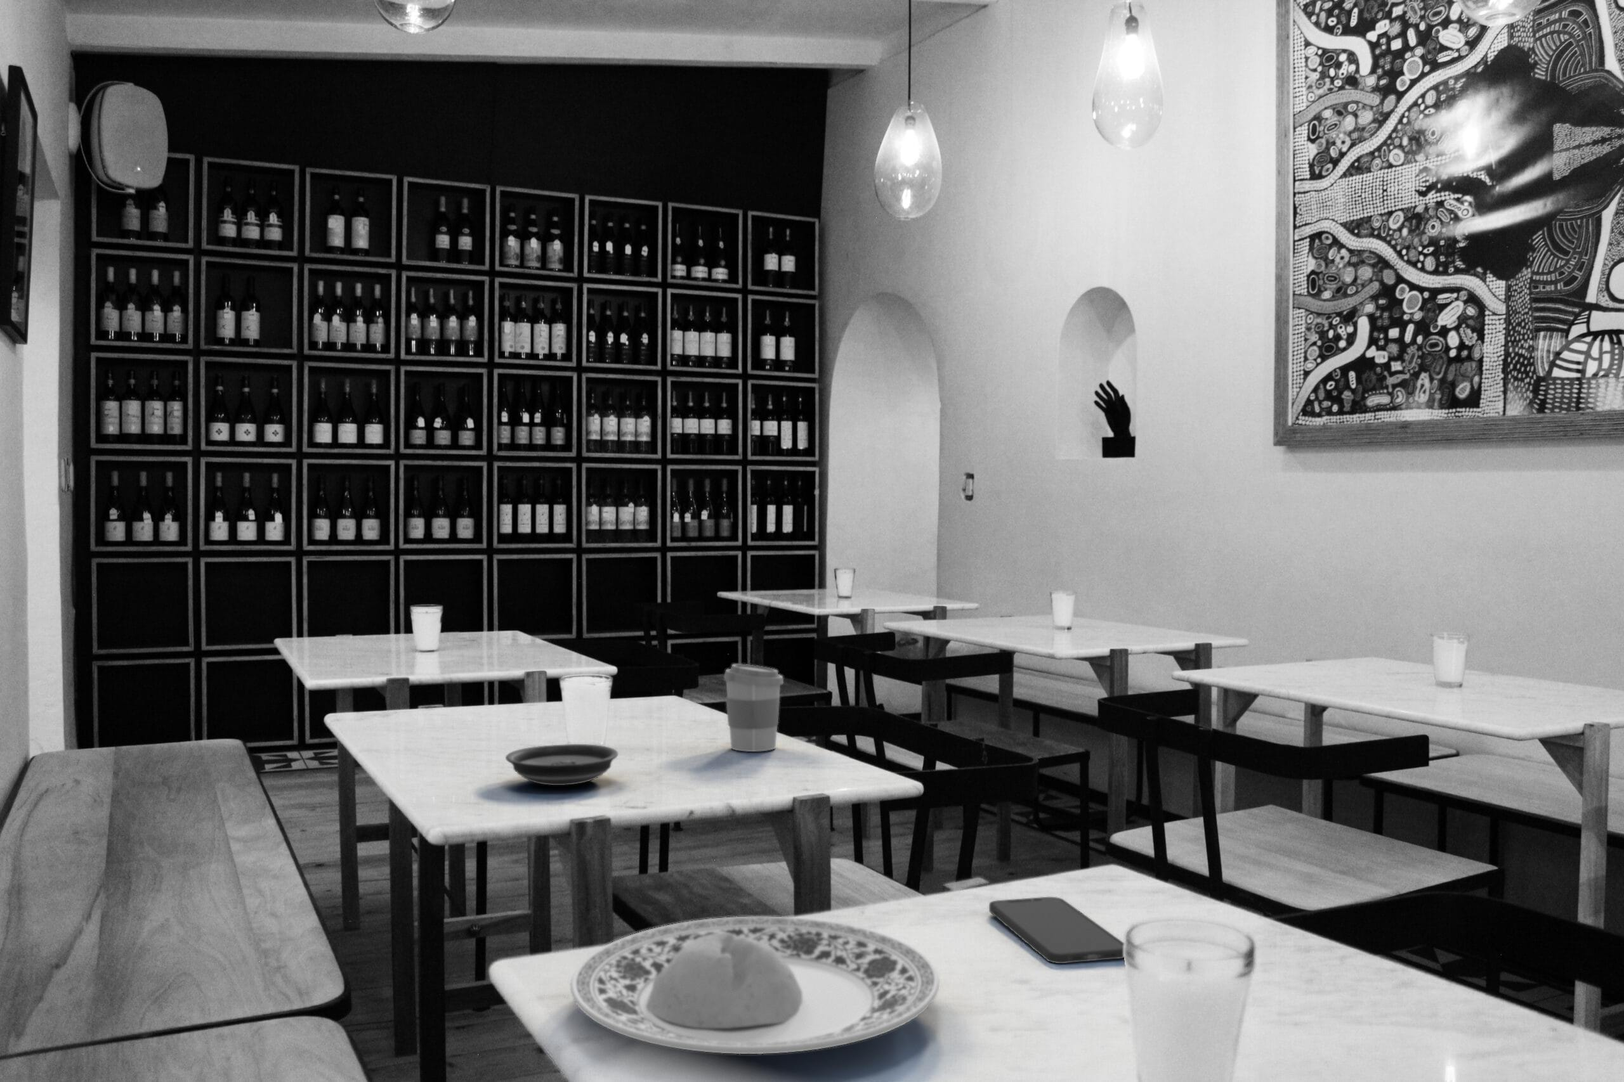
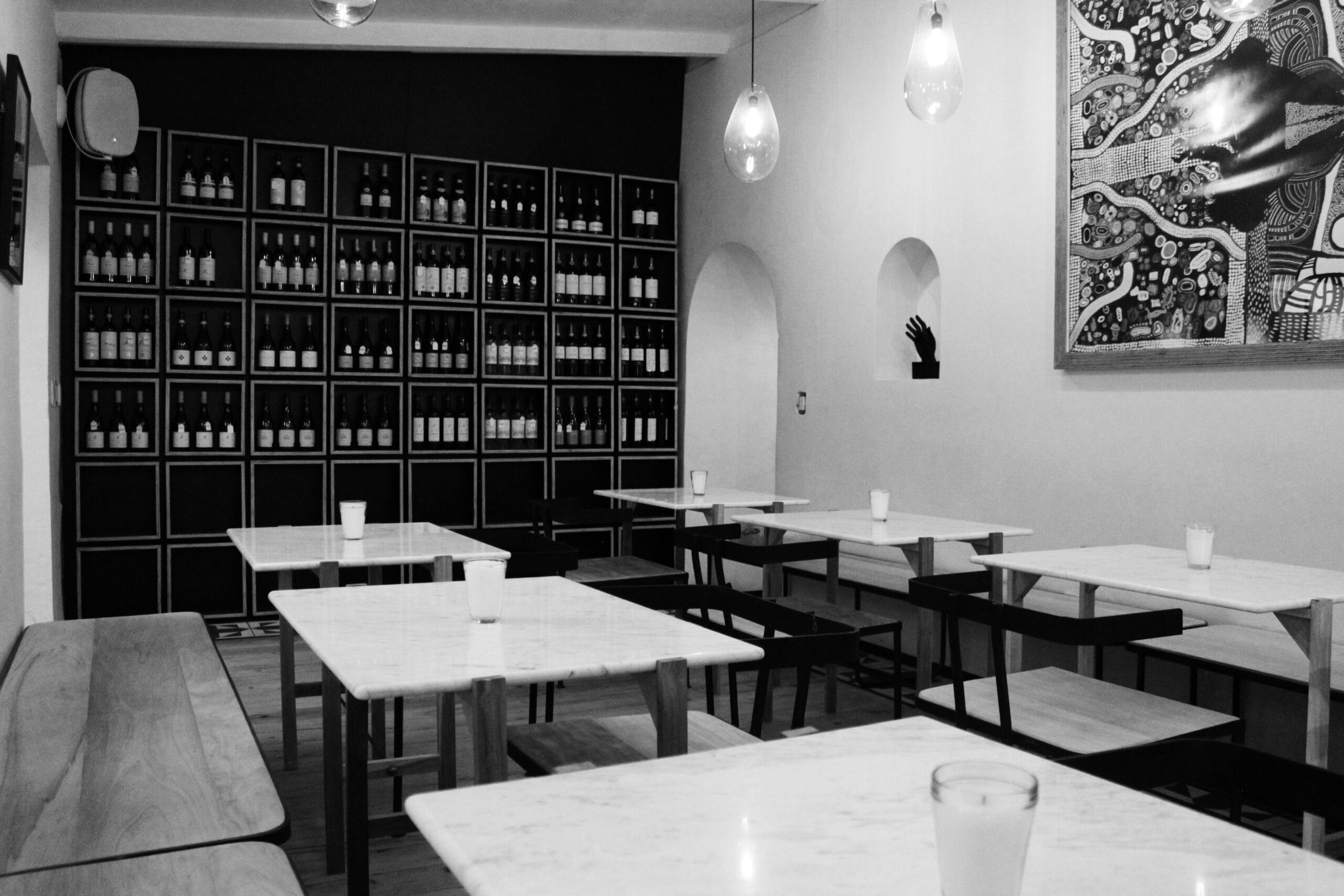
- plate (755, 972)
- coffee cup (753, 706)
- saucer (562, 767)
- smartphone (1055, 927)
